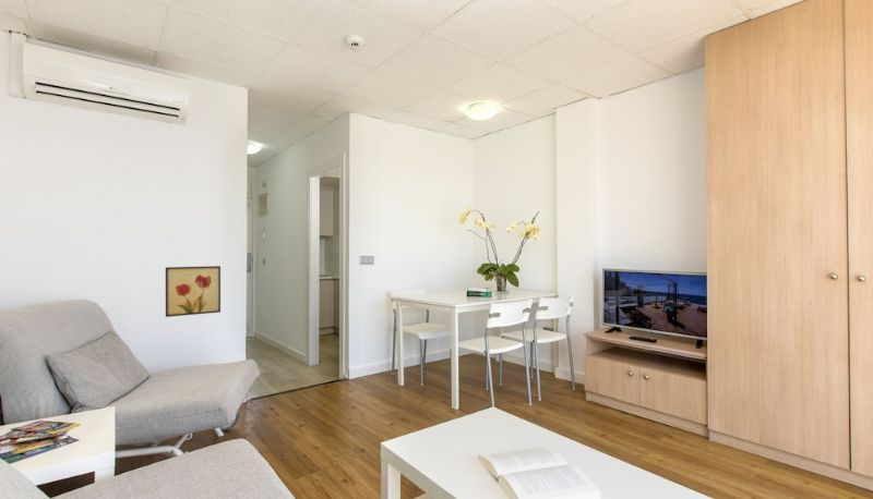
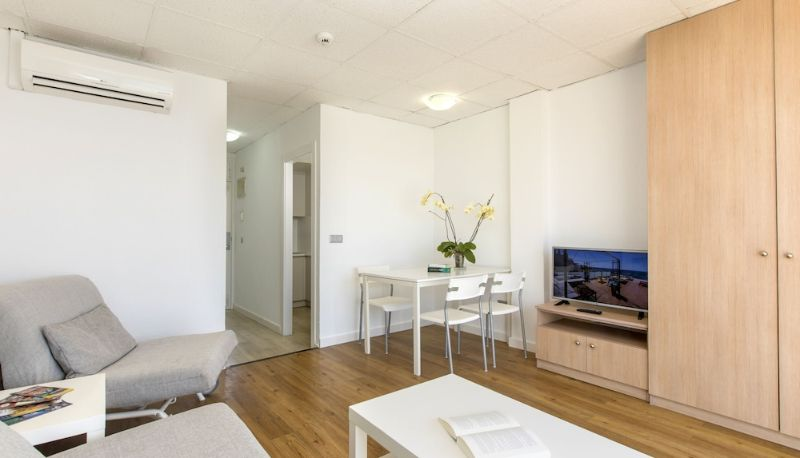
- wall art (193, 290)
